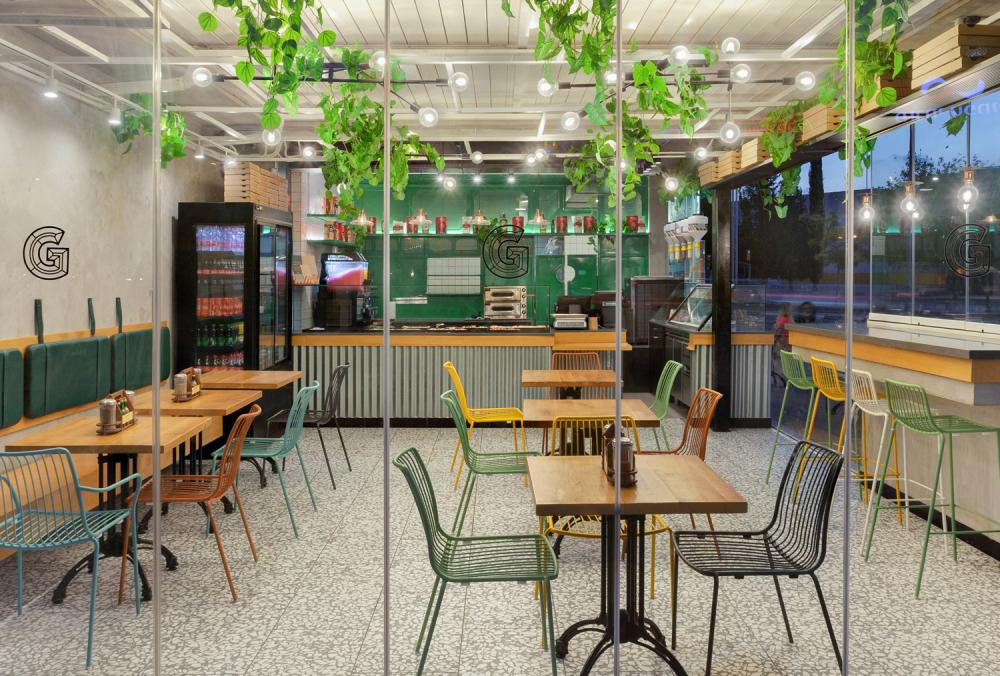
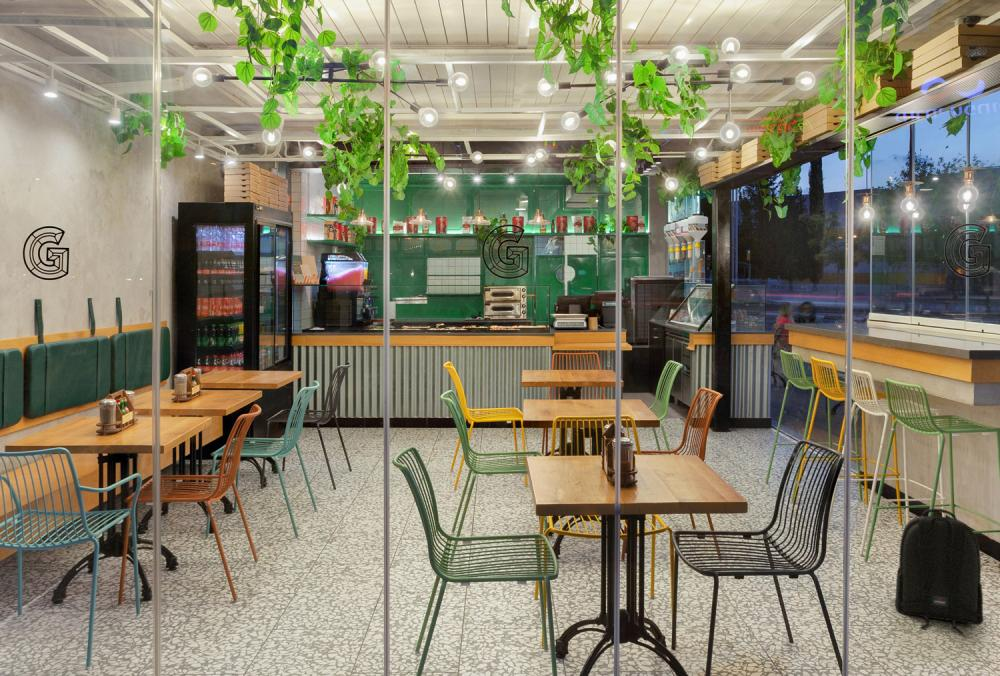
+ backpack (938, 563)
